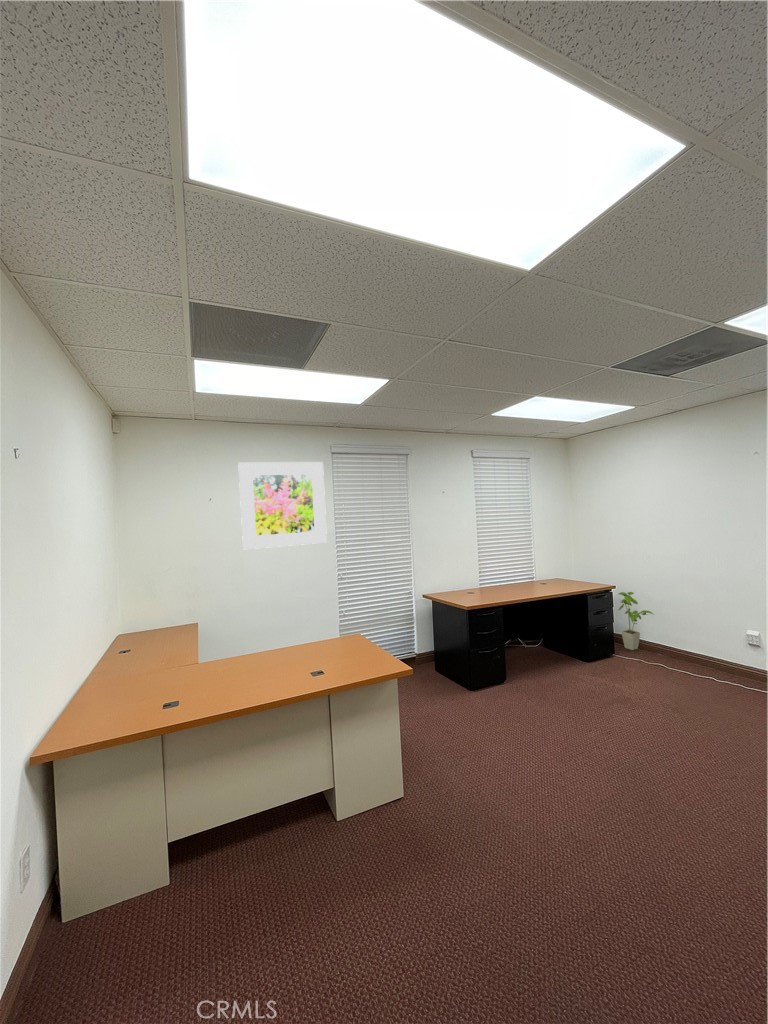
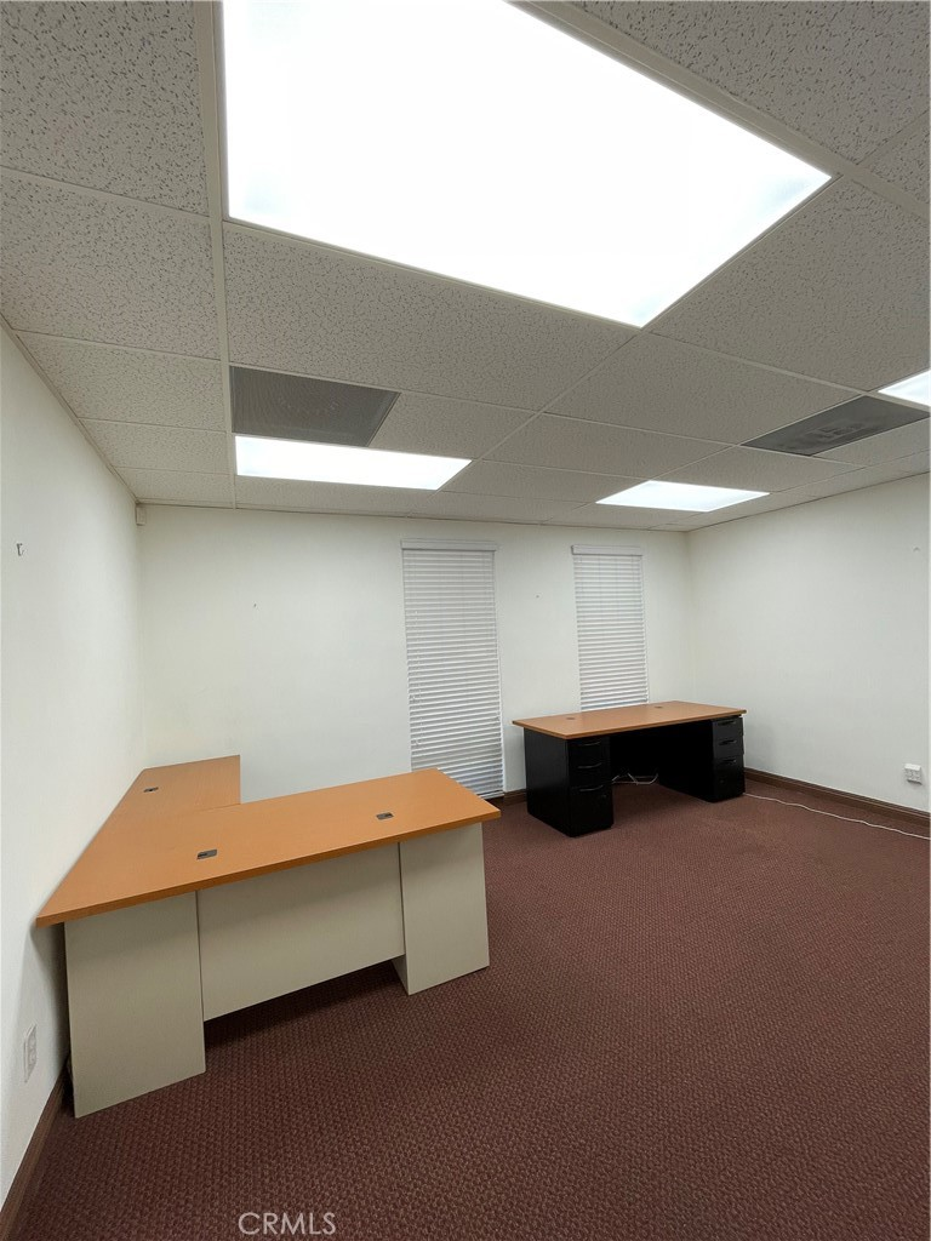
- house plant (632, 621)
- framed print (284, 504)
